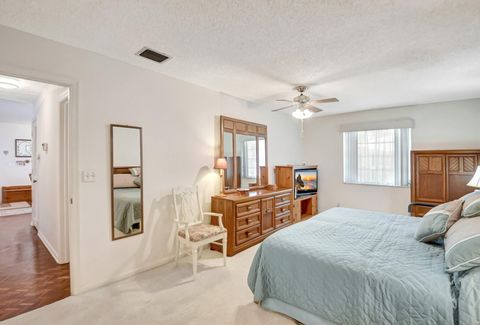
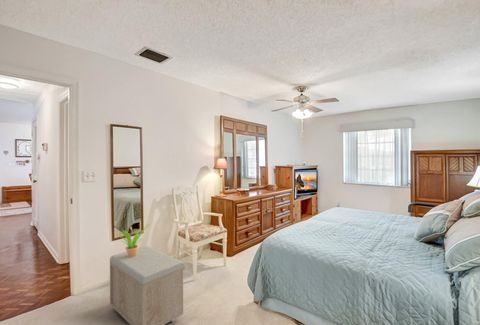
+ storage bench (146, 286)
+ potted plant (131, 239)
